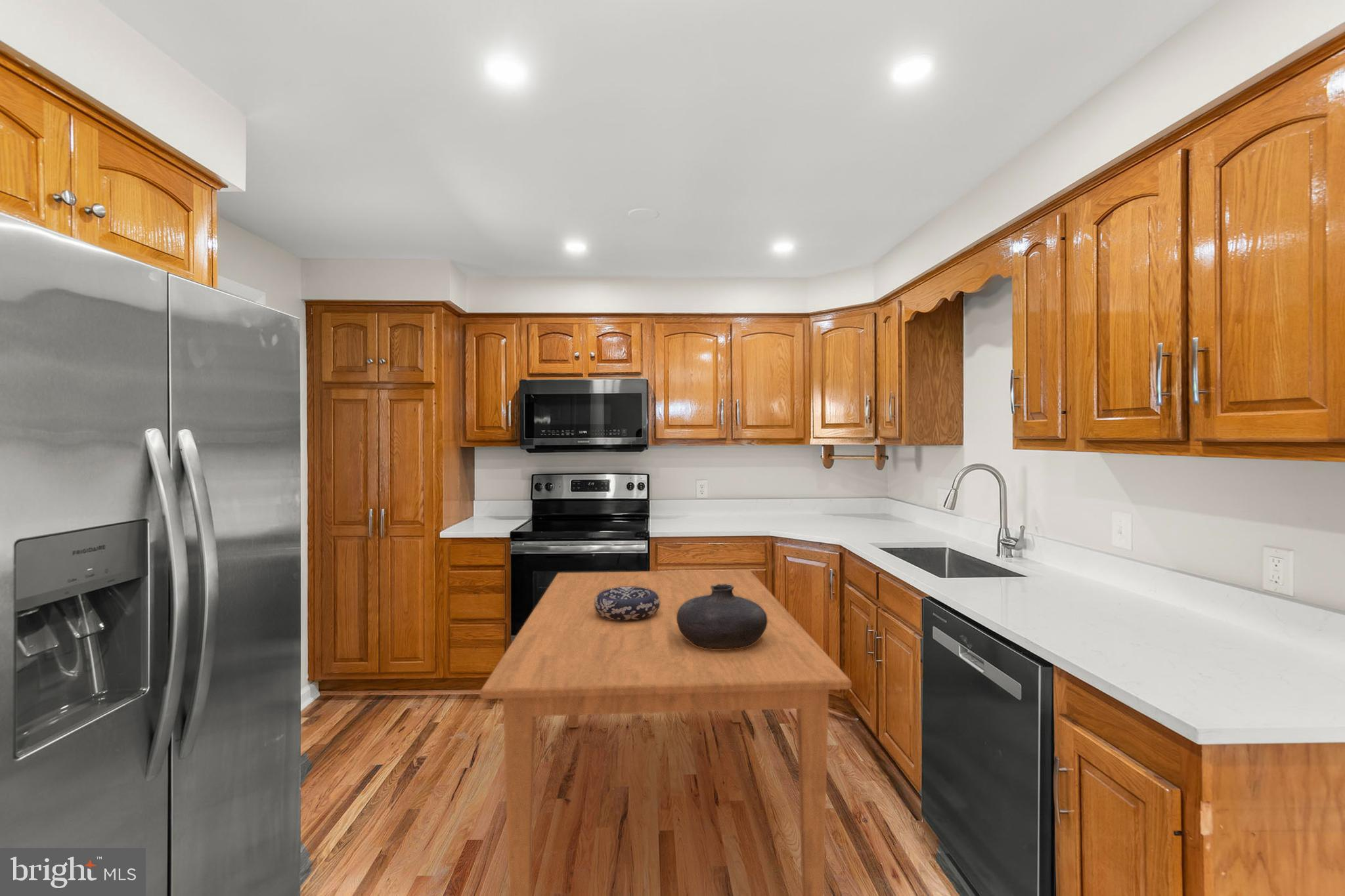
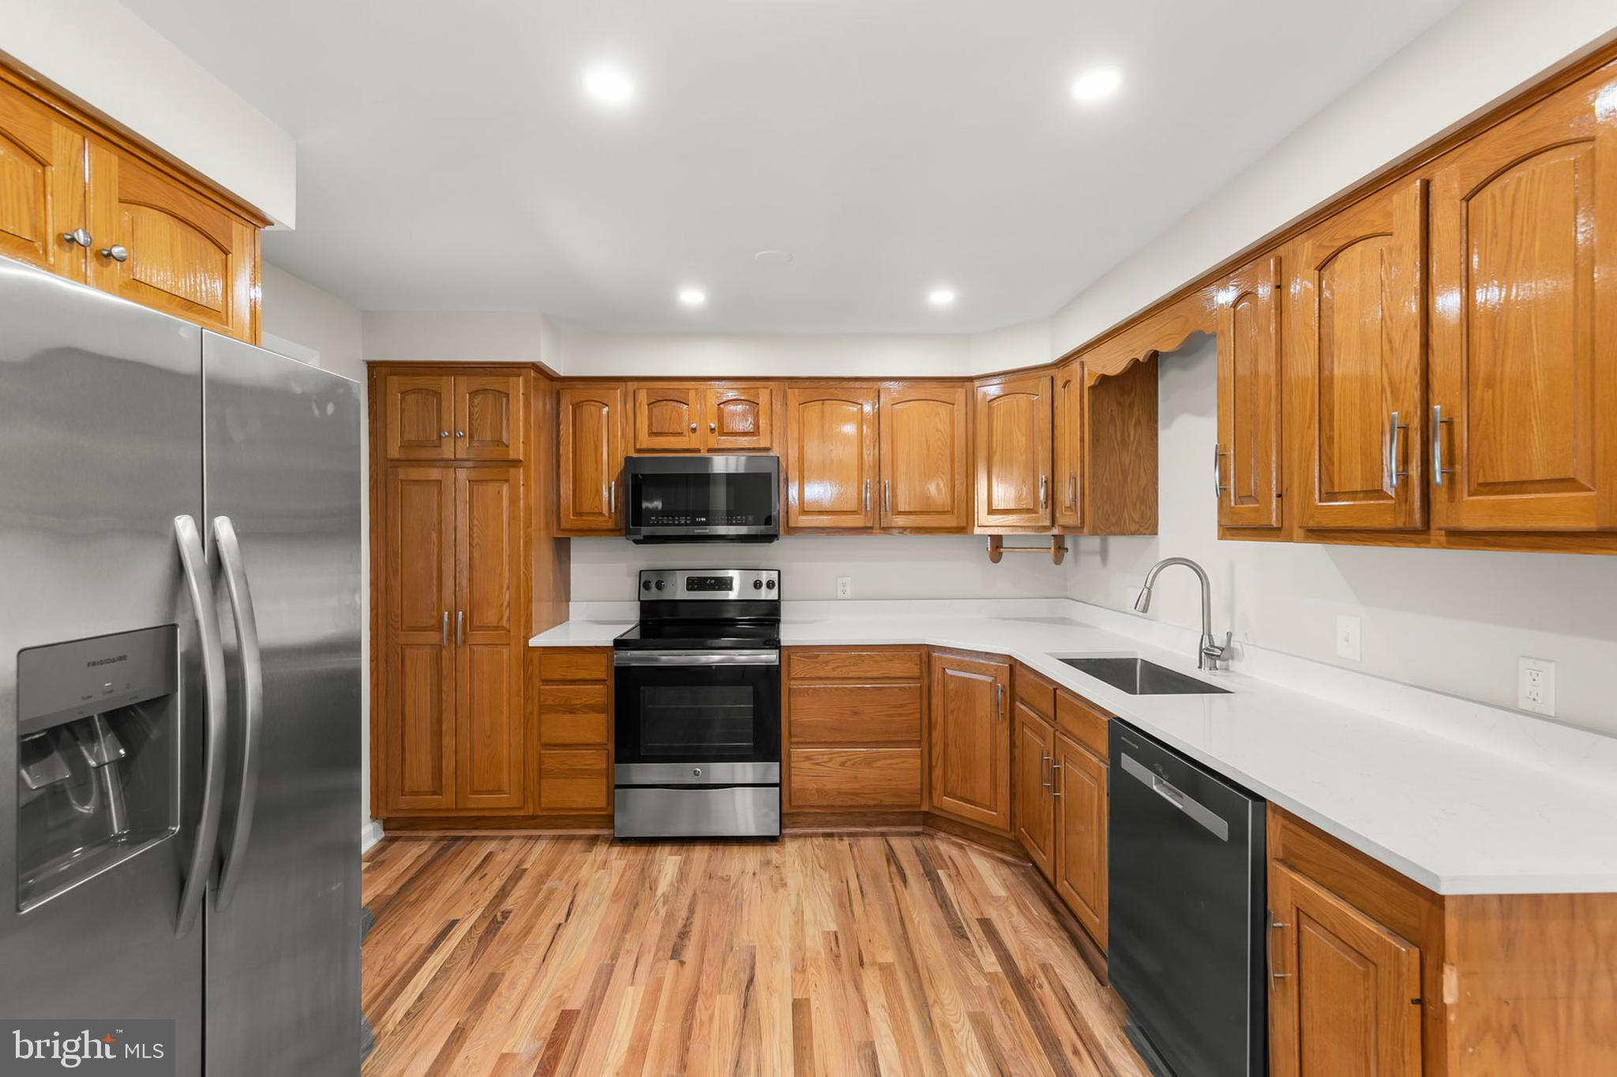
- decorative bowl (627, 603)
- vase (721, 611)
- dining table (659, 706)
